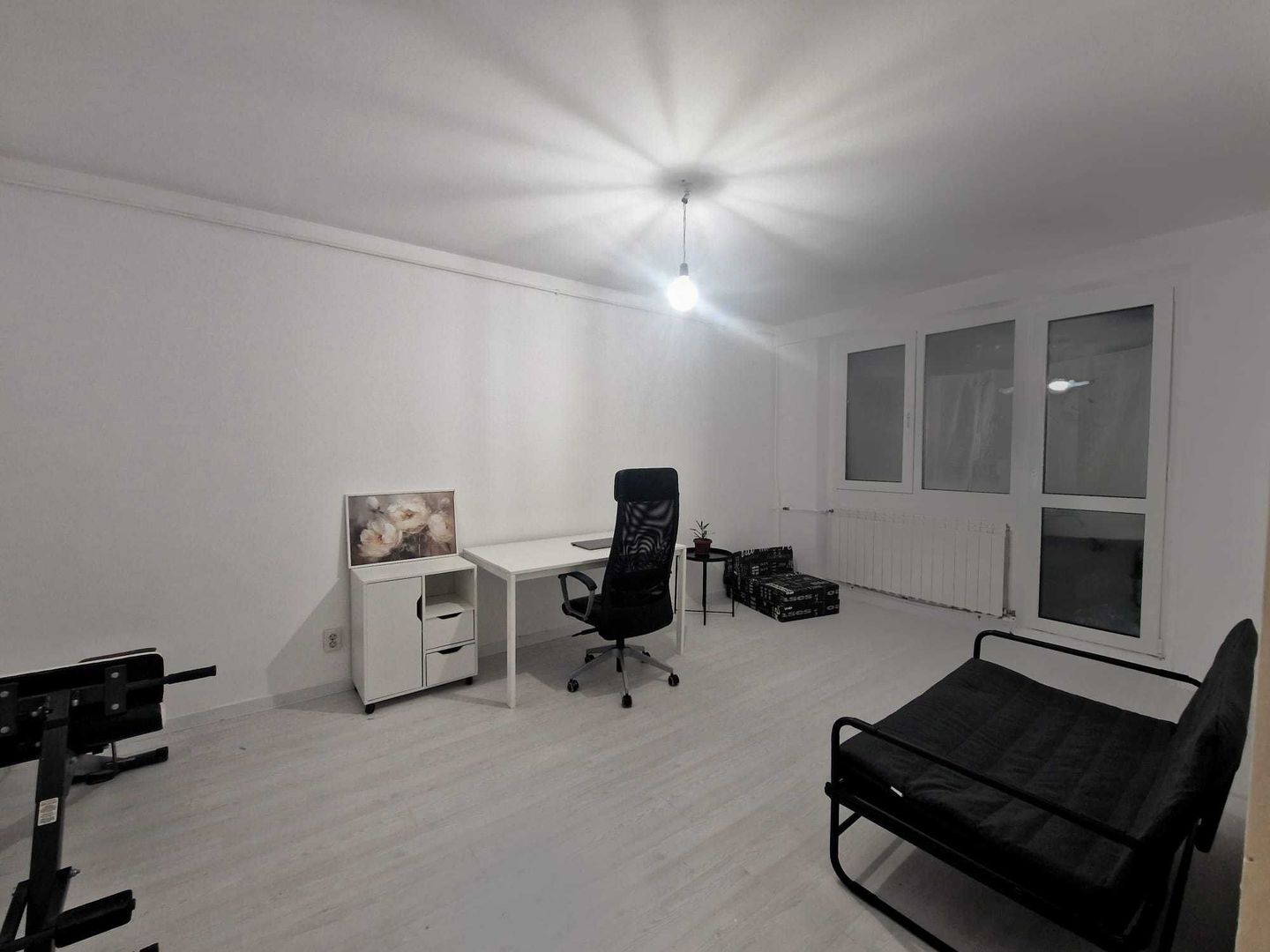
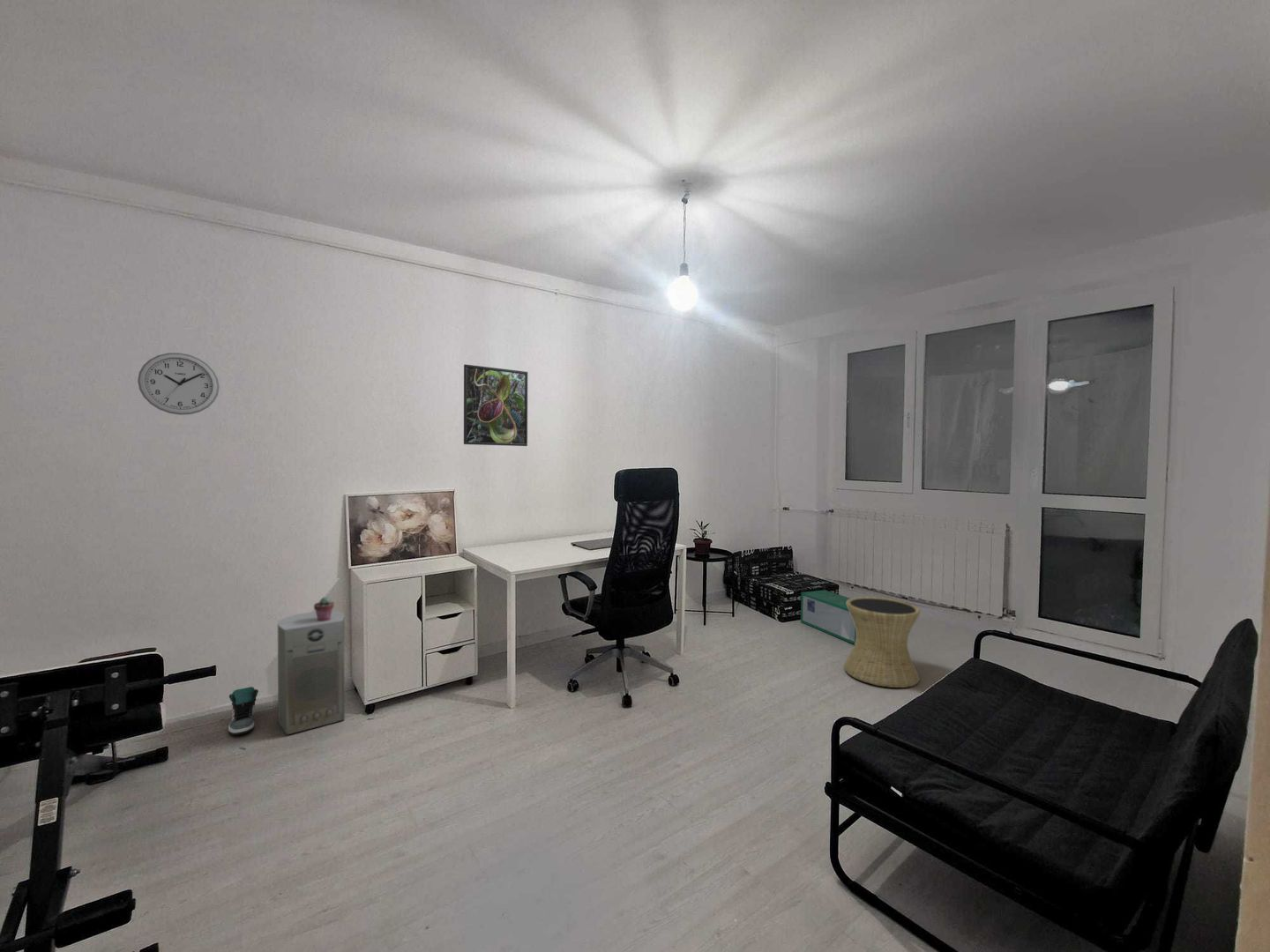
+ side table (881, 639)
+ fan (311, 666)
+ wall clock (179, 383)
+ potted succulent (324, 607)
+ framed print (497, 406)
+ storage bin (839, 615)
+ sneaker (243, 706)
